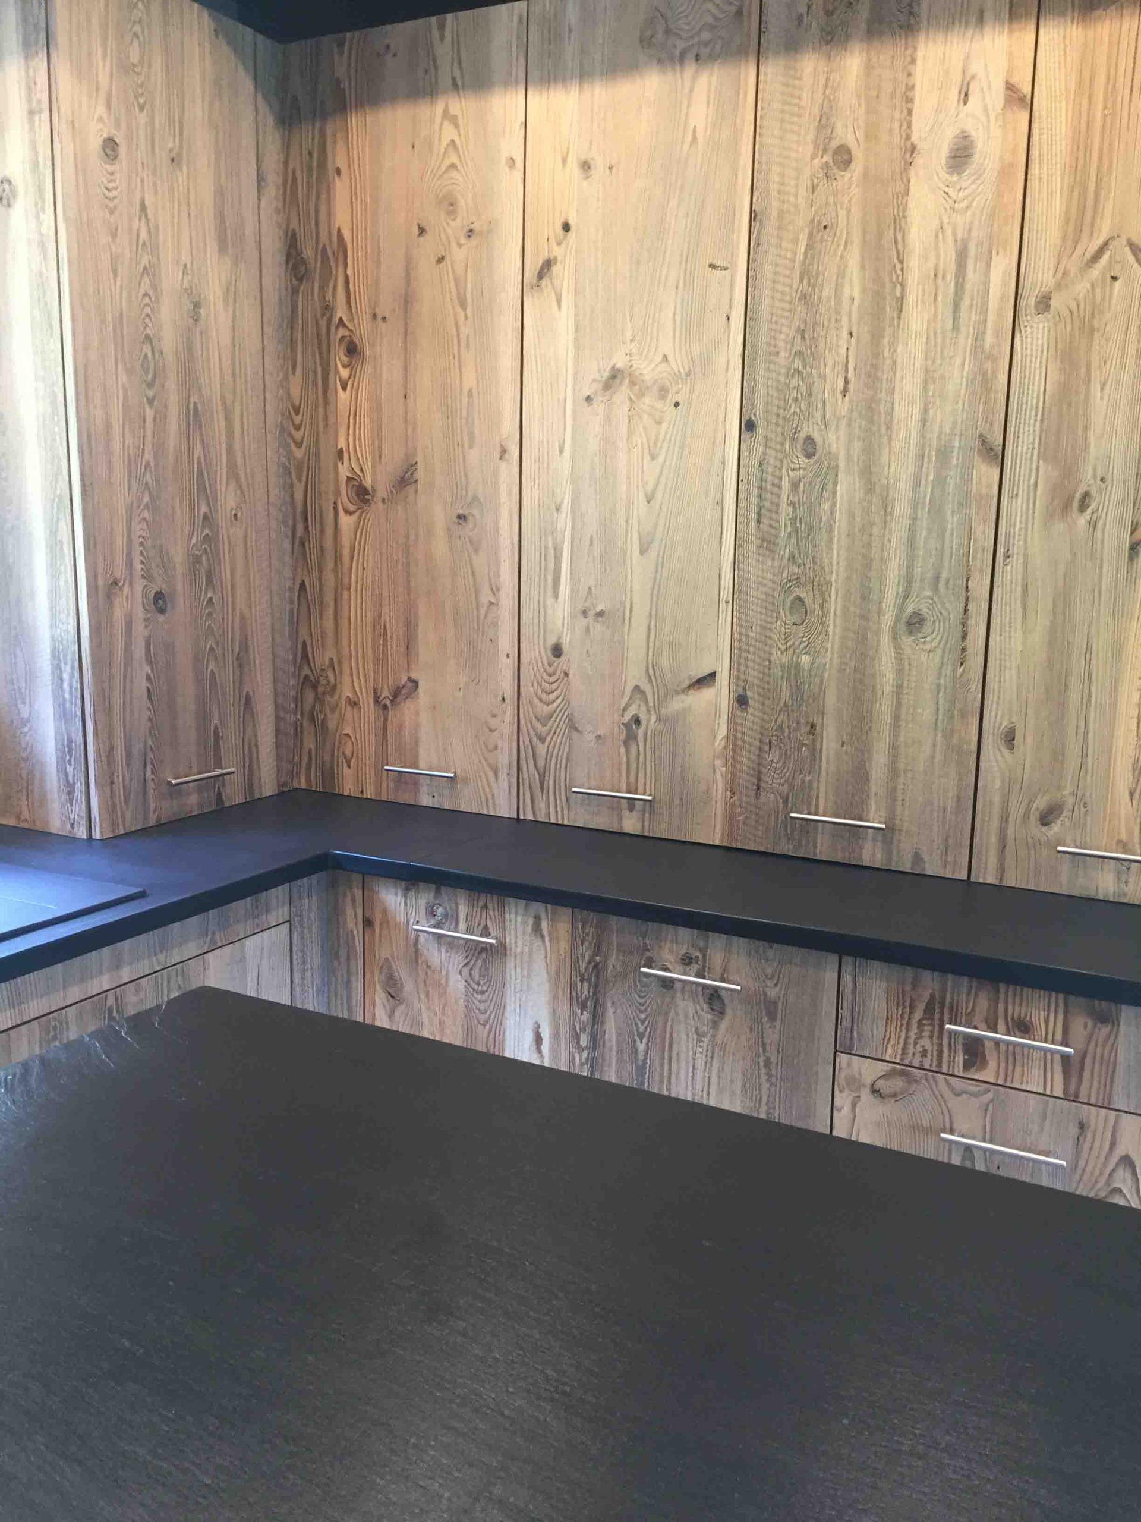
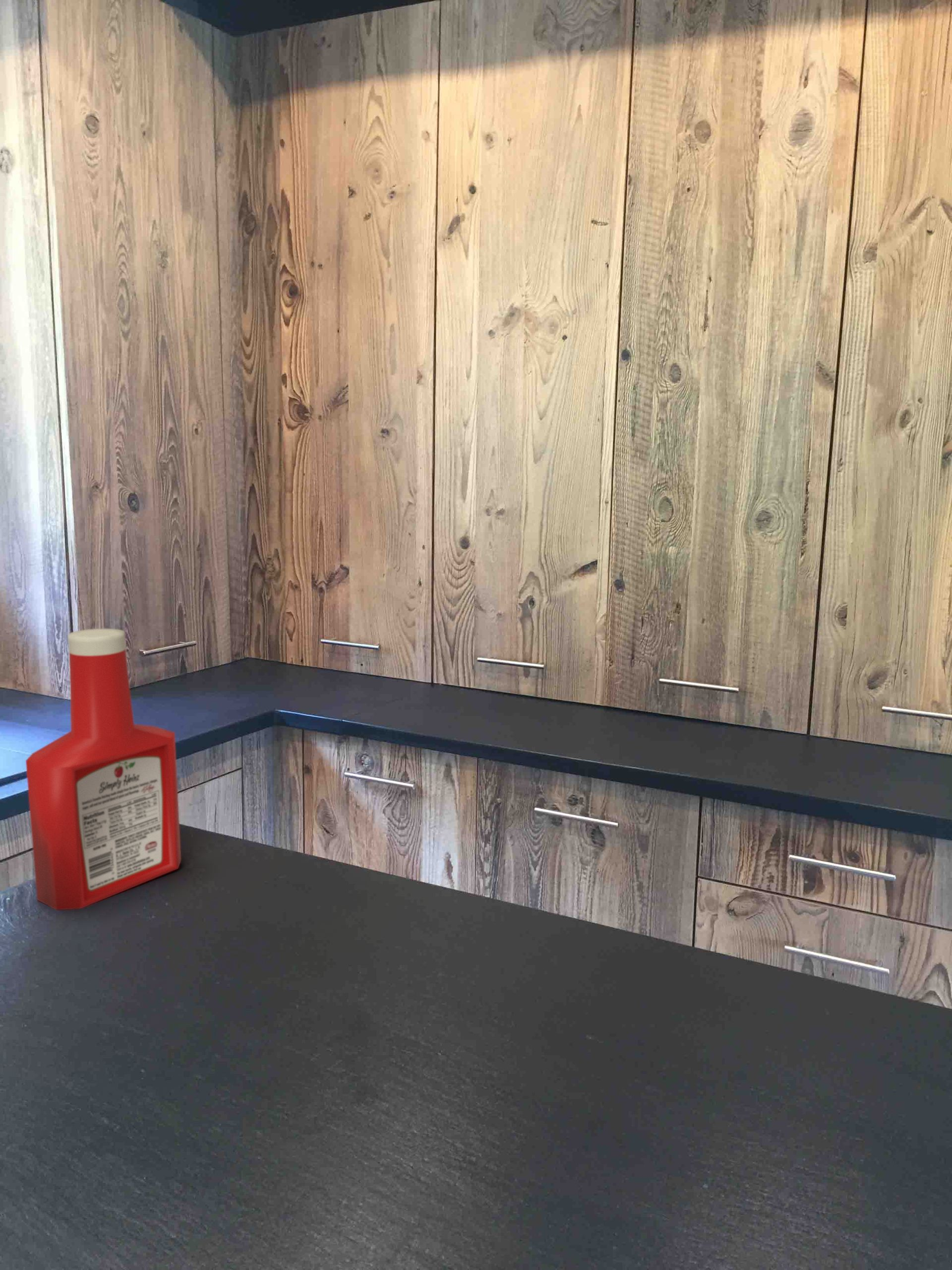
+ soap bottle (105, 759)
